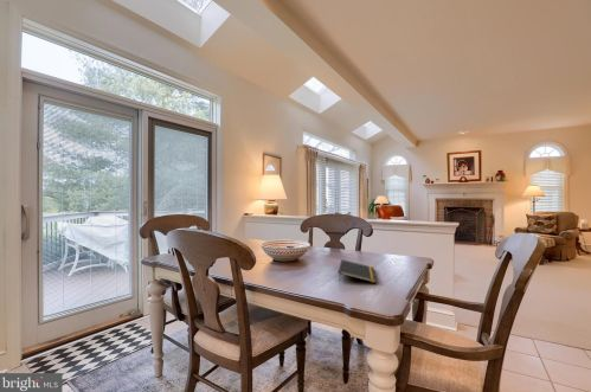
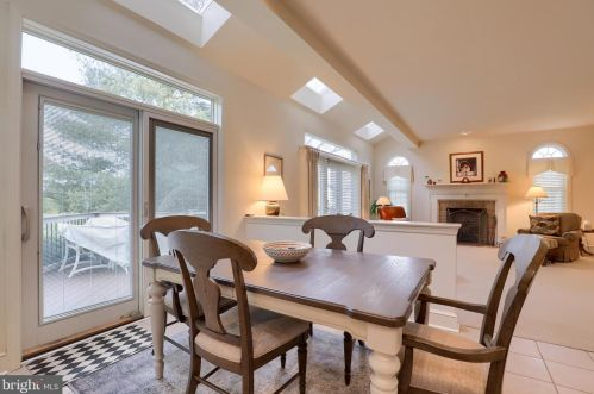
- notepad (356, 270)
